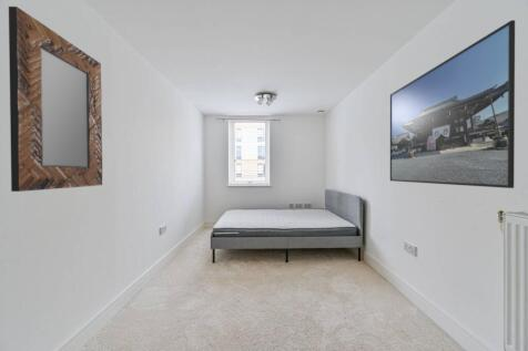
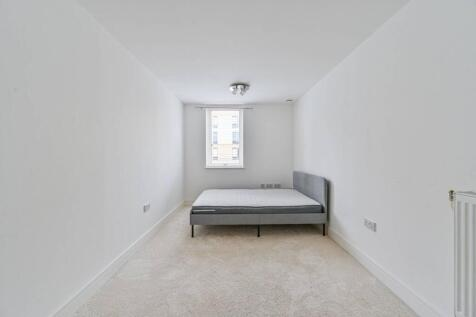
- home mirror (65, 114)
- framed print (431, 126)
